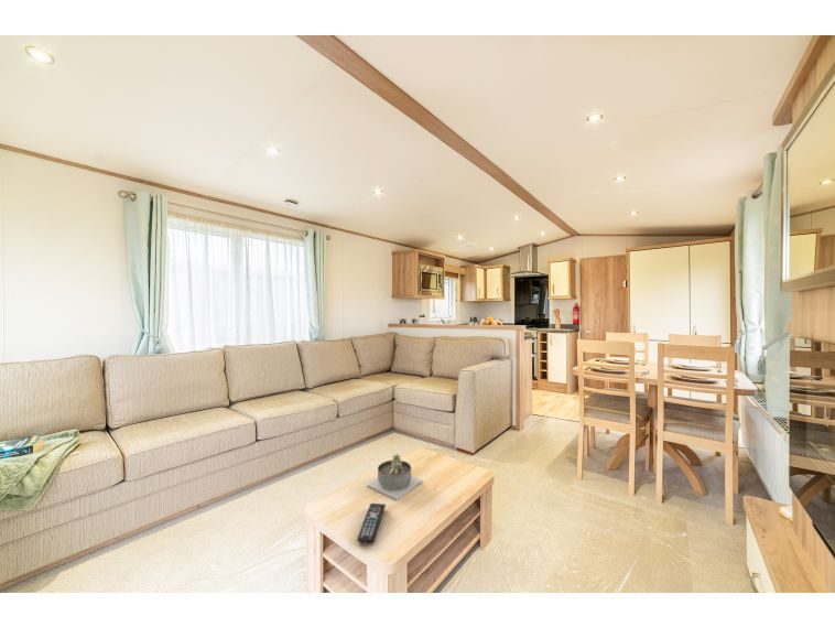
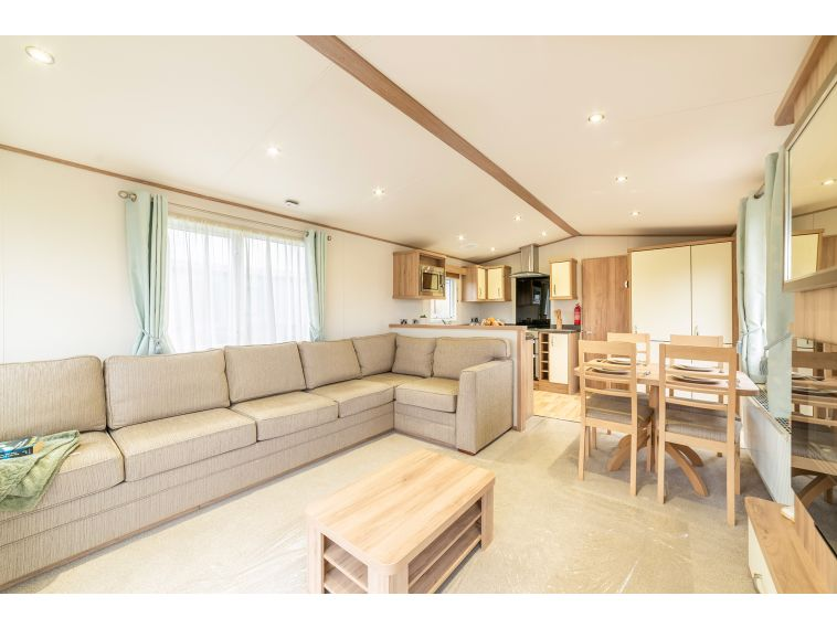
- succulent planter (394, 469)
- remote control (372, 520)
